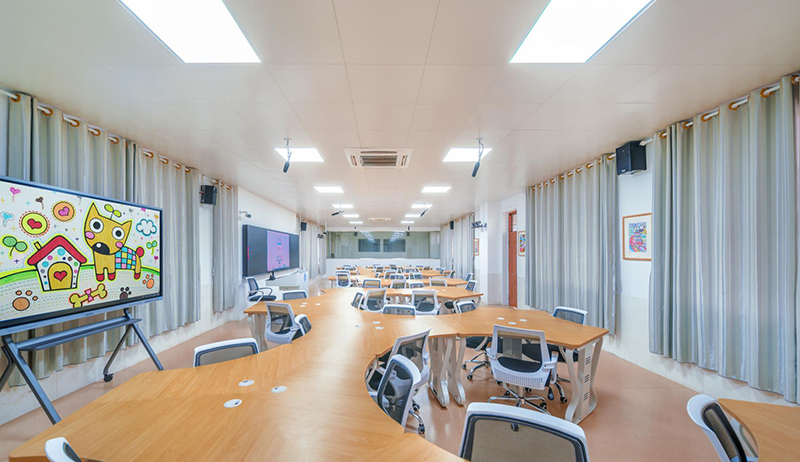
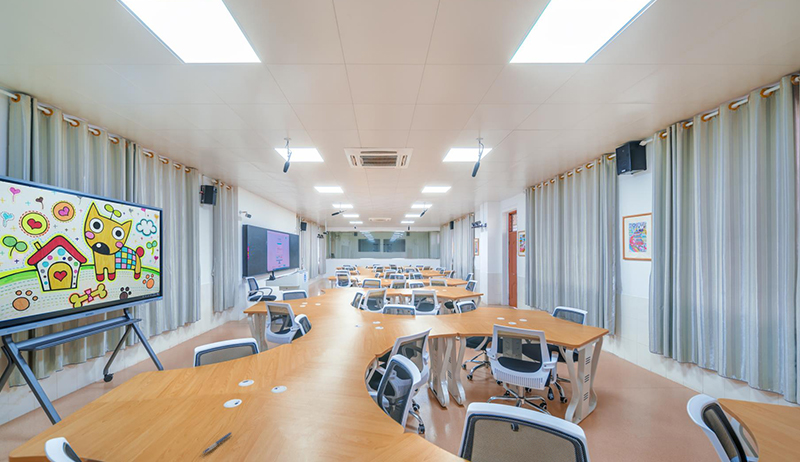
+ pen (218, 442)
